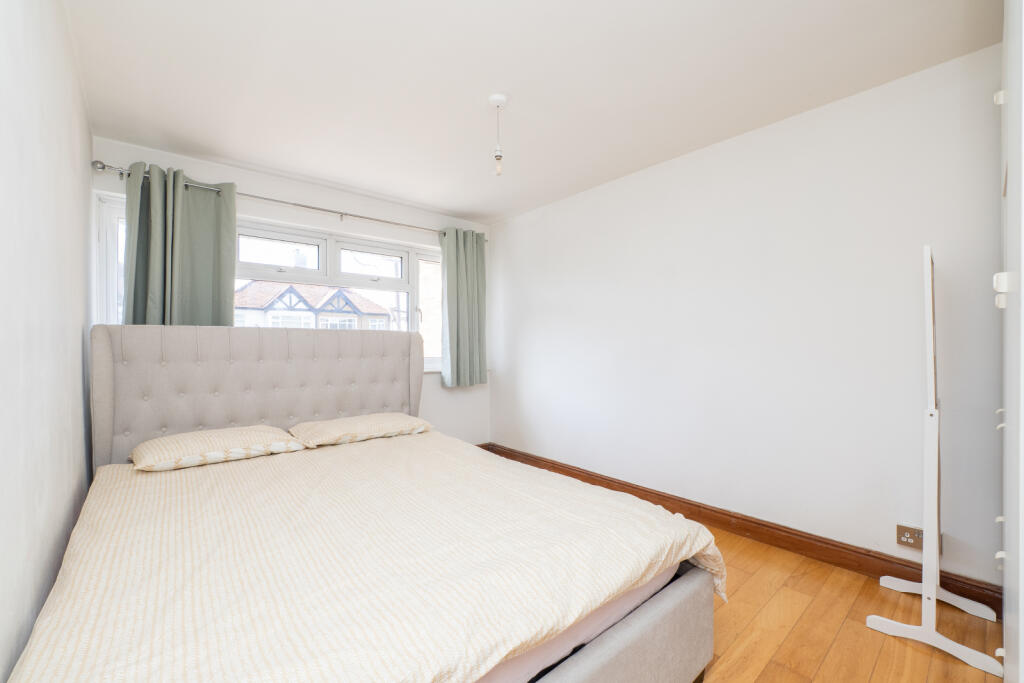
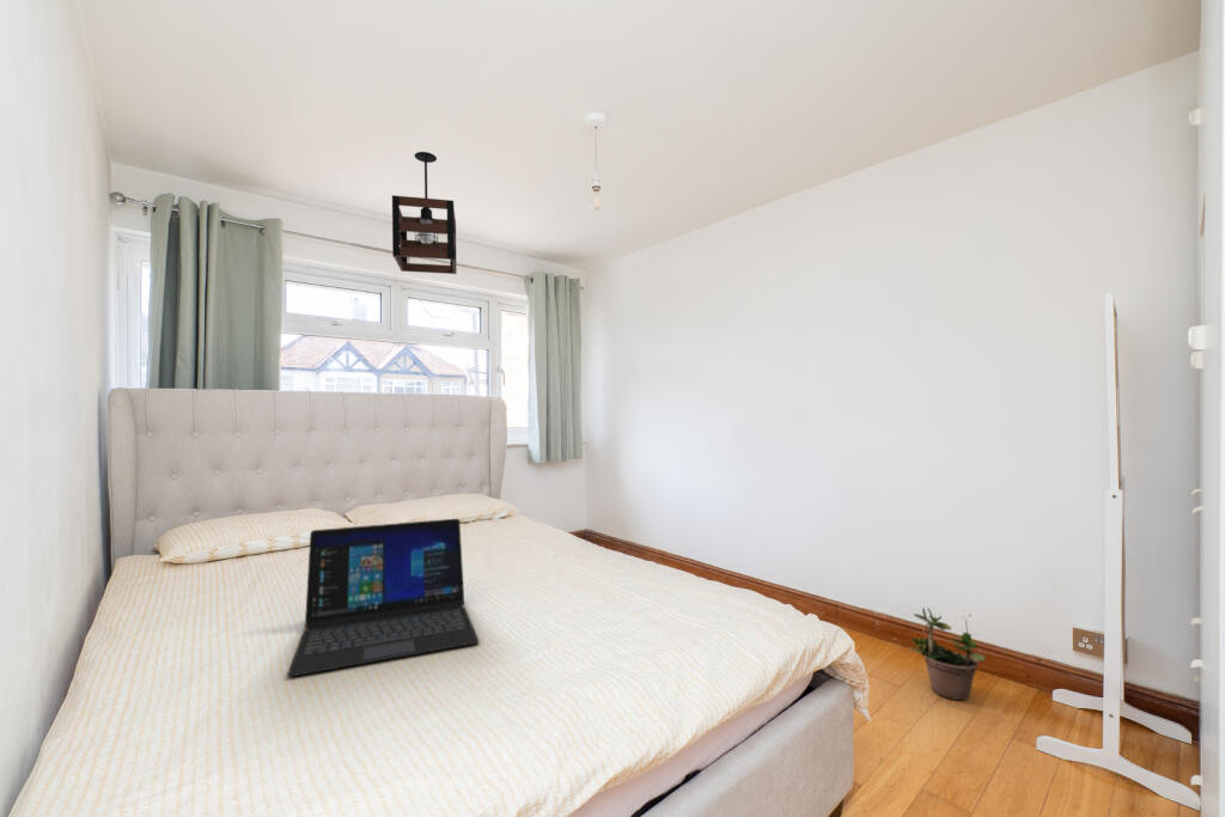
+ laptop (389, 583)
+ potted plant (944, 647)
+ pendant light (426, 211)
